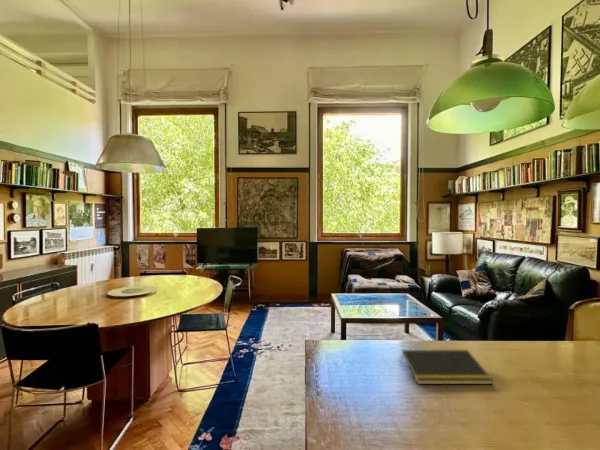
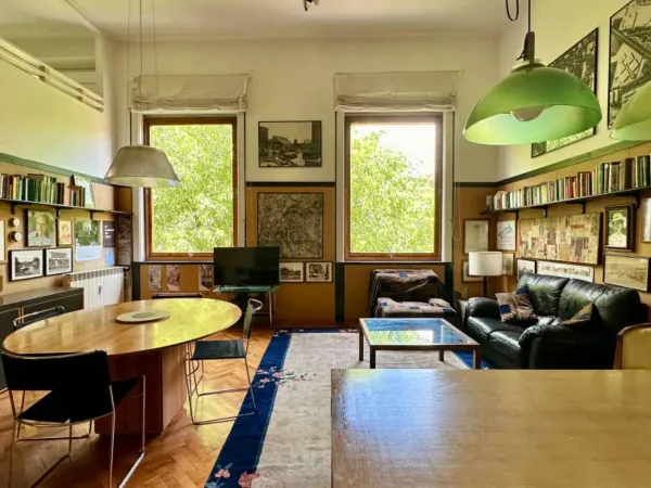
- notepad (444, 365)
